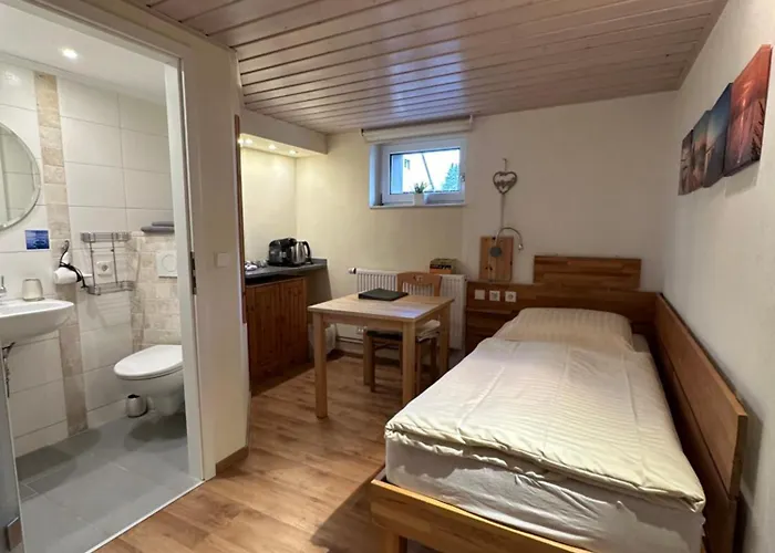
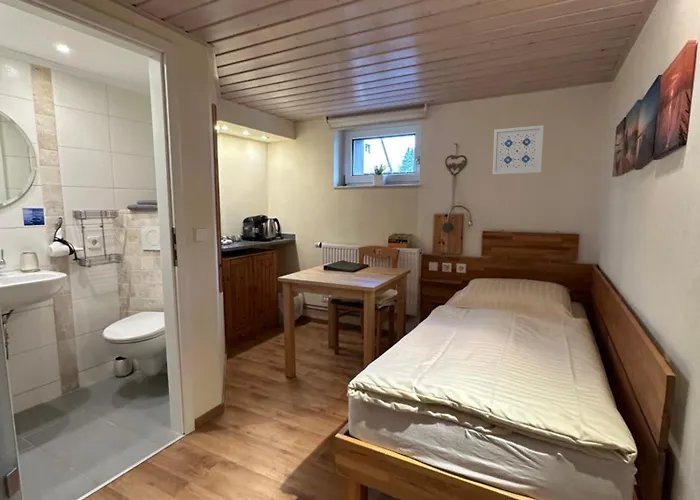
+ wall art (517, 150)
